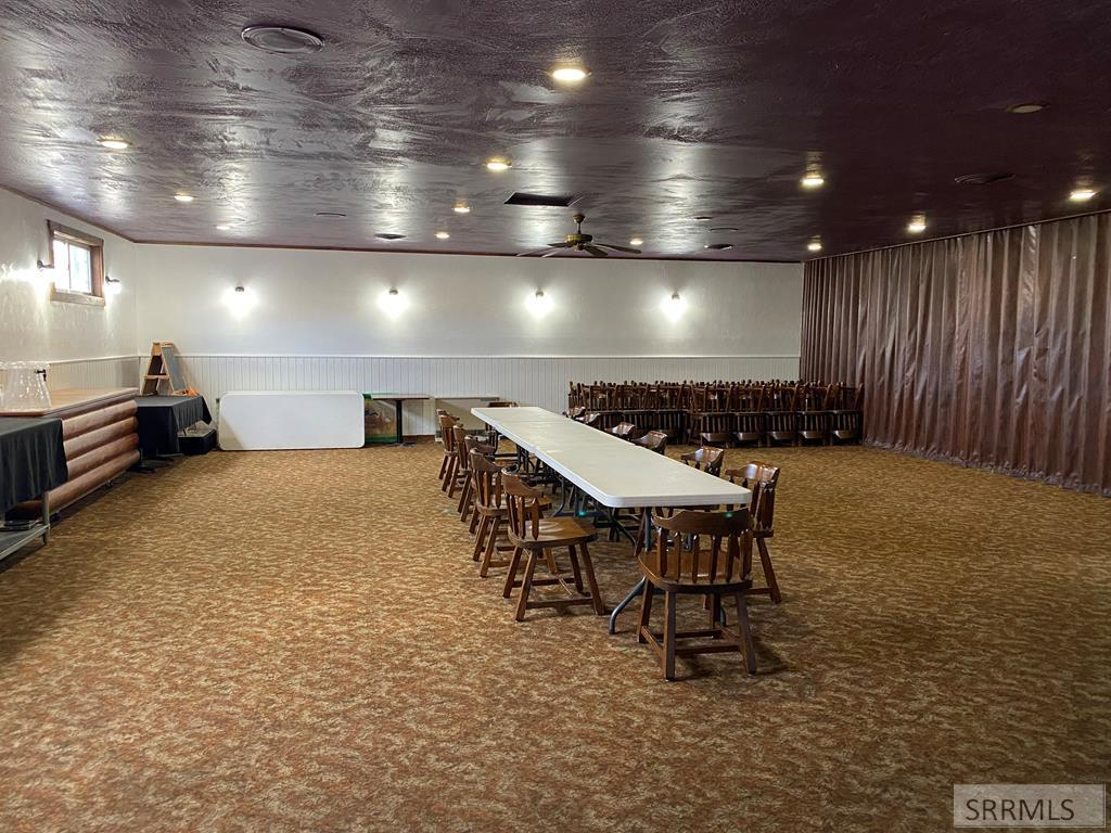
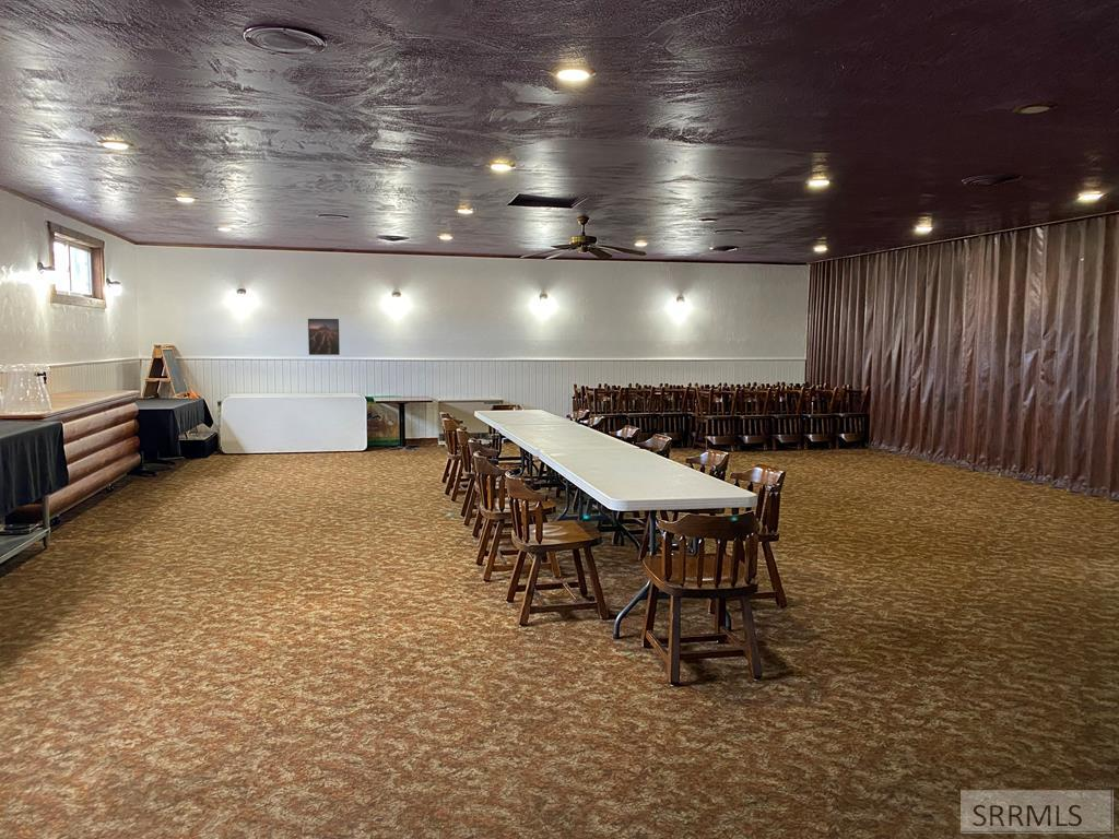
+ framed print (323, 336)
